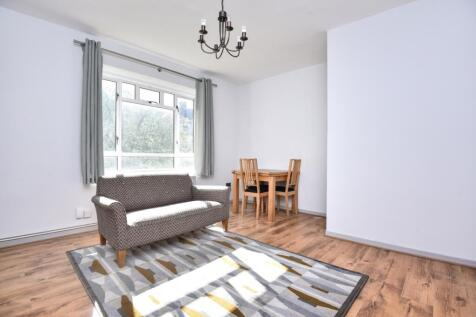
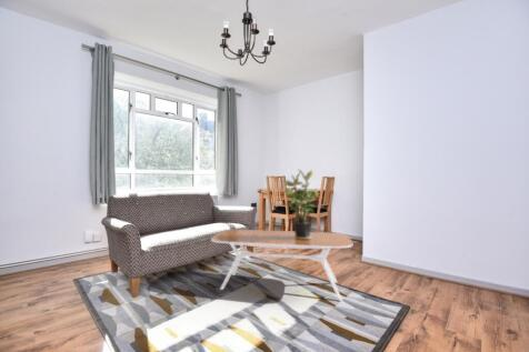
+ coffee table (280, 257)
+ potted plant (299, 203)
